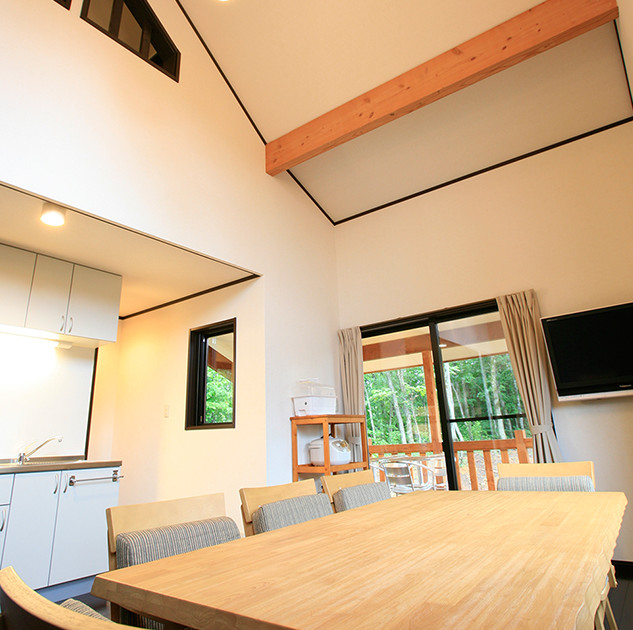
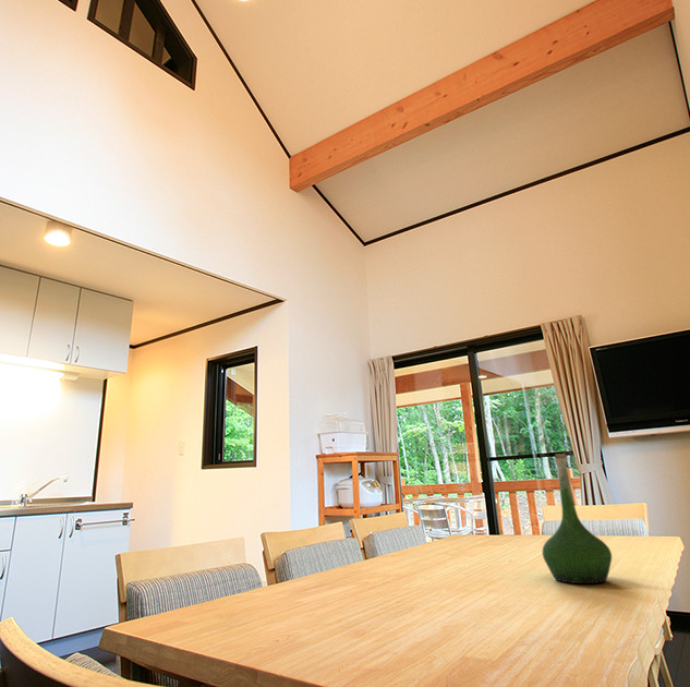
+ vase (569, 514)
